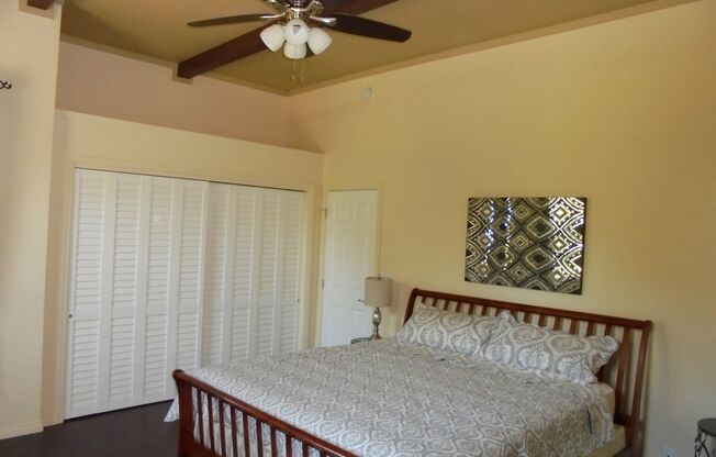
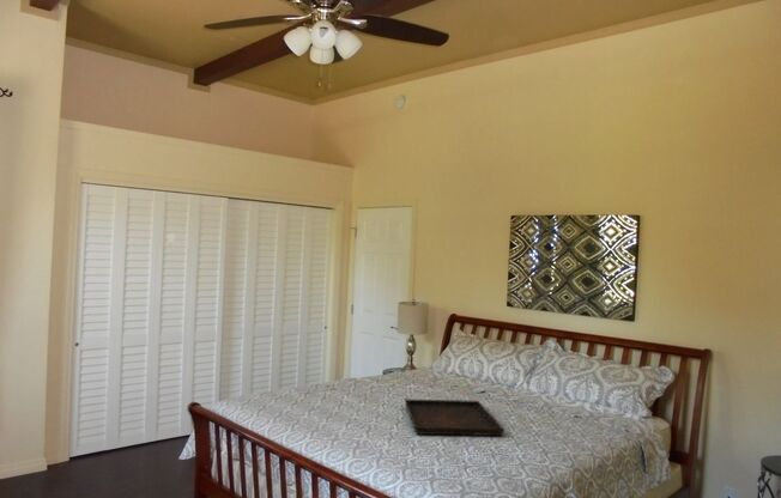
+ serving tray (449, 415)
